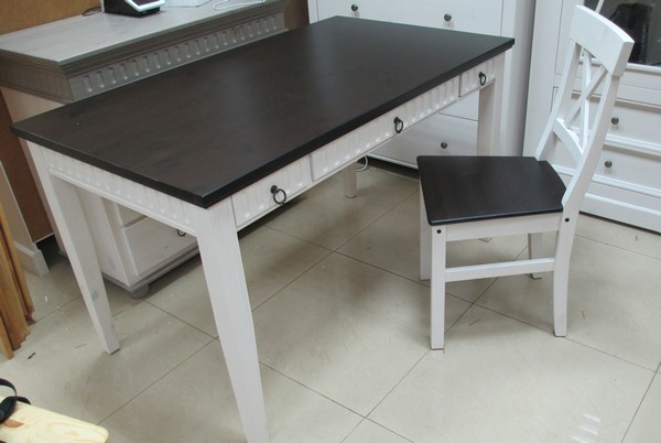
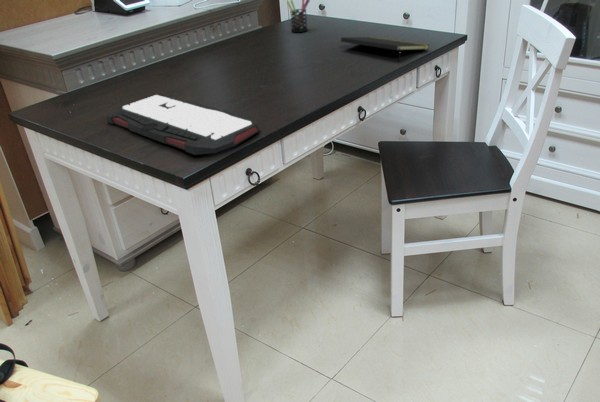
+ pen holder (298, 12)
+ keyboard (181, 119)
+ notepad (384, 43)
